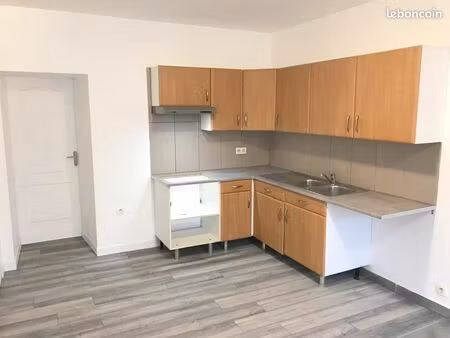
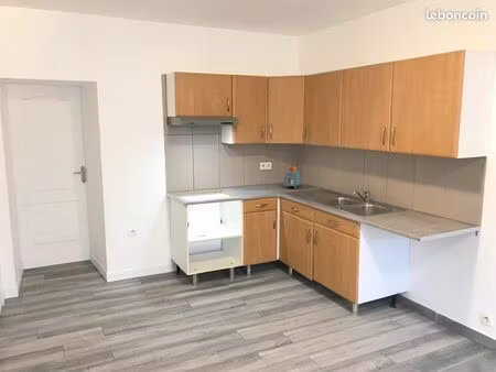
+ toaster (292, 176)
